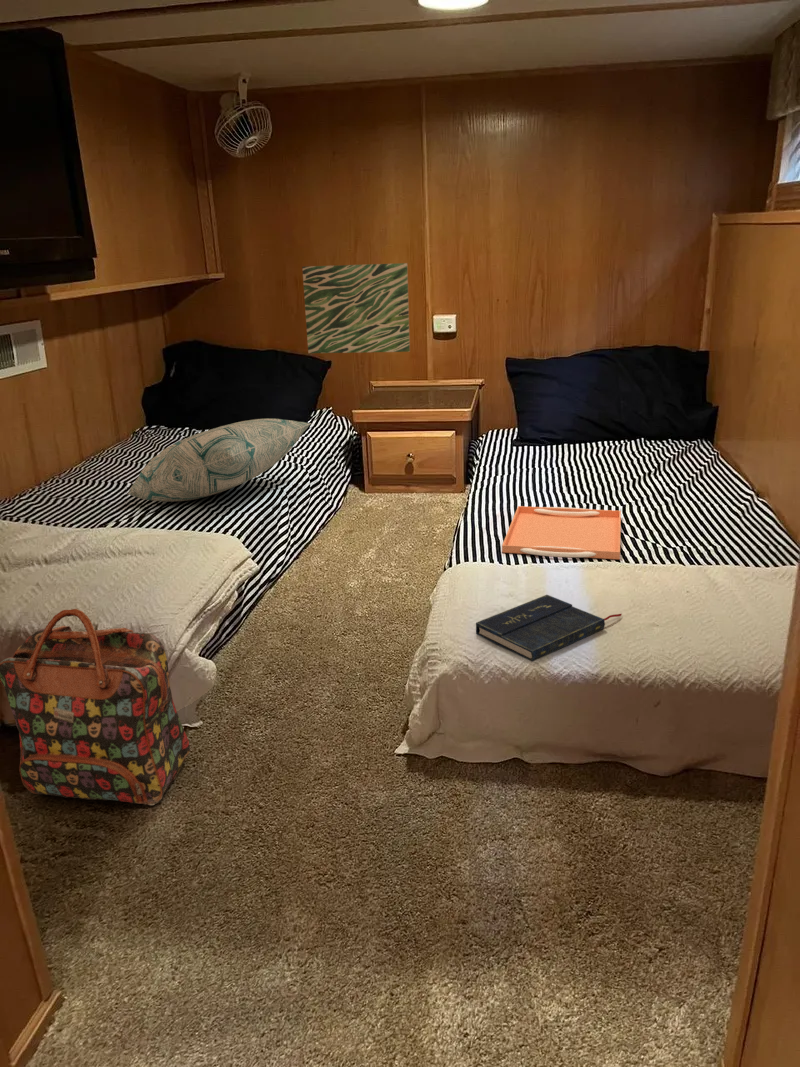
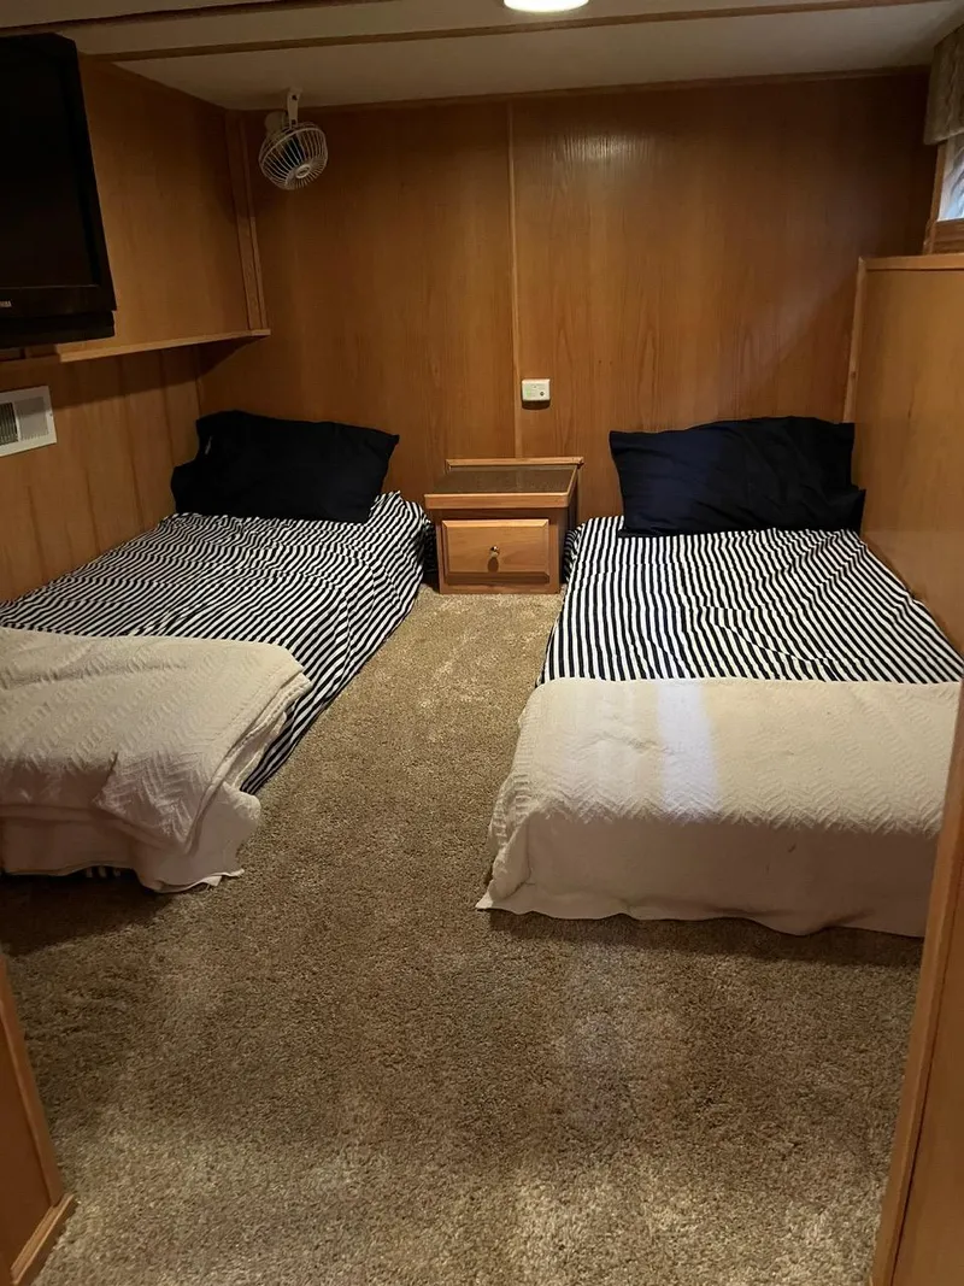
- backpack (90, 694)
- decorative pillow (224, 459)
- serving tray (564, 530)
- wall art (356, 309)
- book (553, 620)
